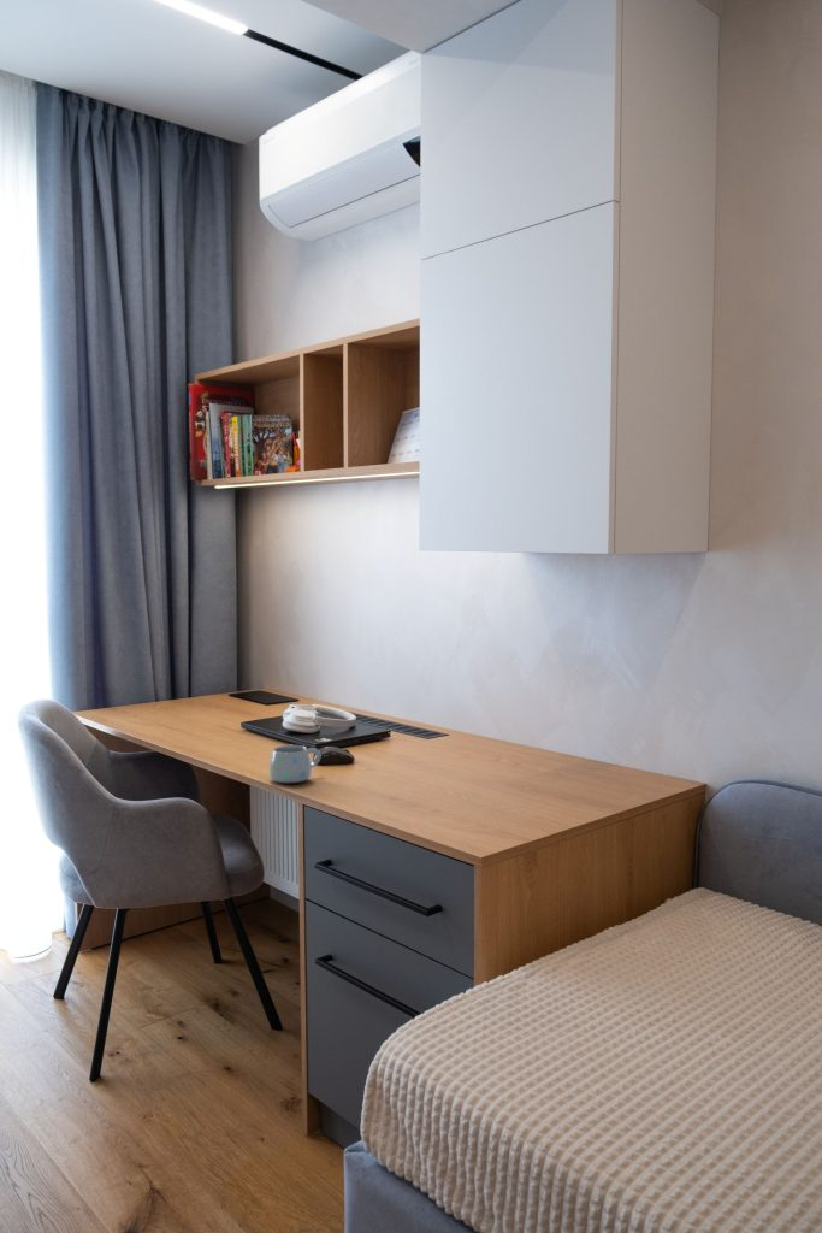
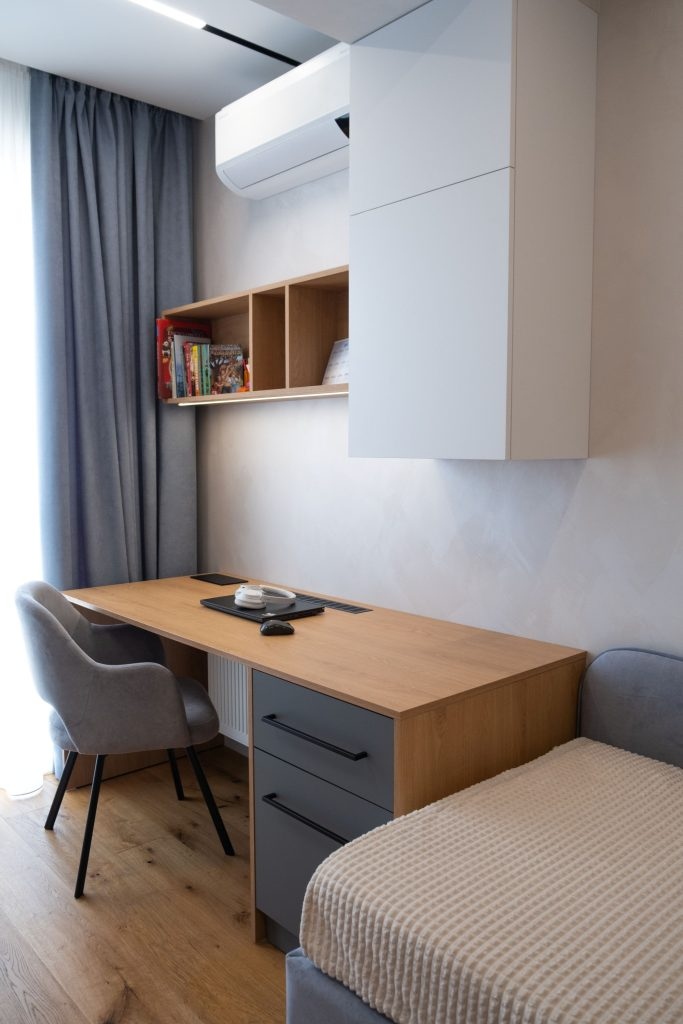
- mug (296, 763)
